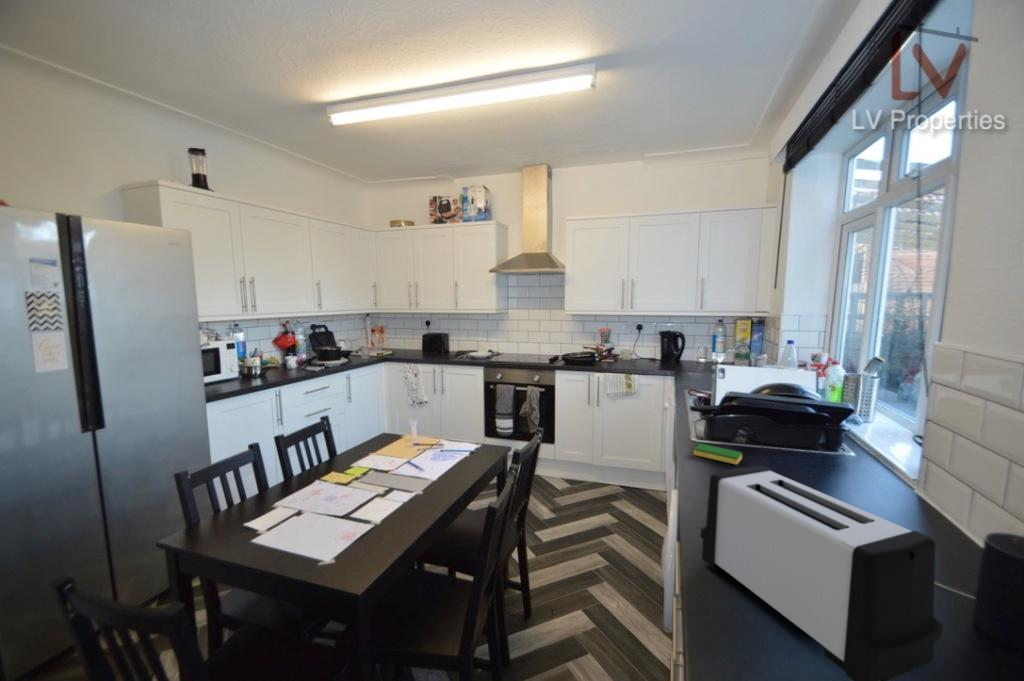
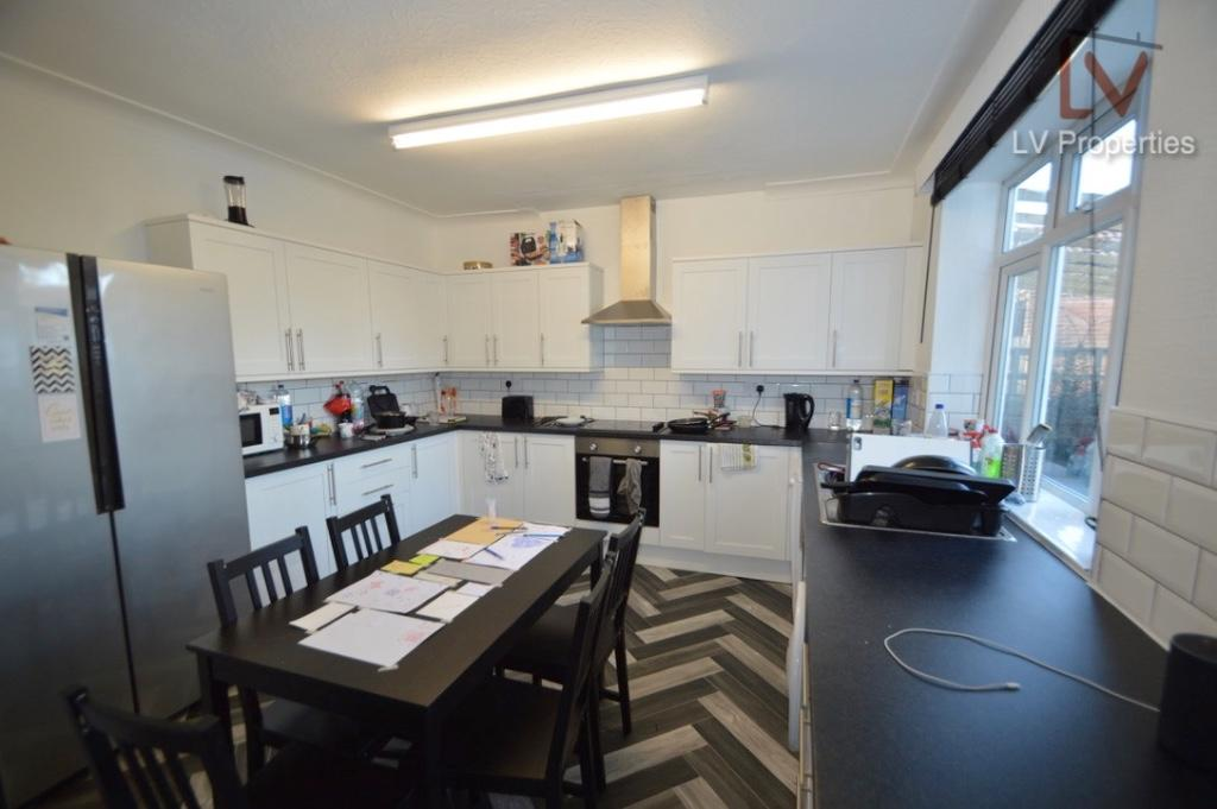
- dish sponge (717, 453)
- toaster (799, 552)
